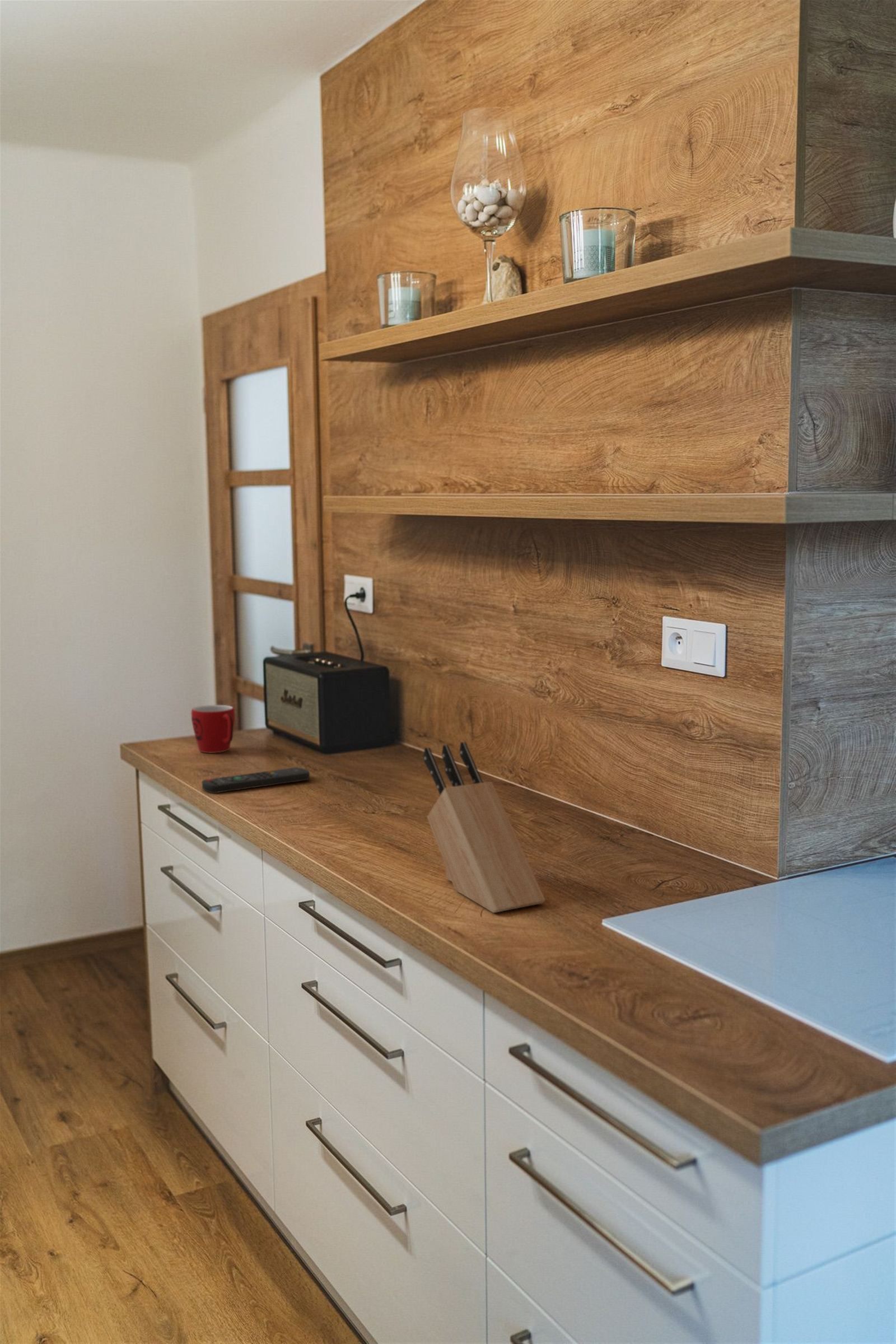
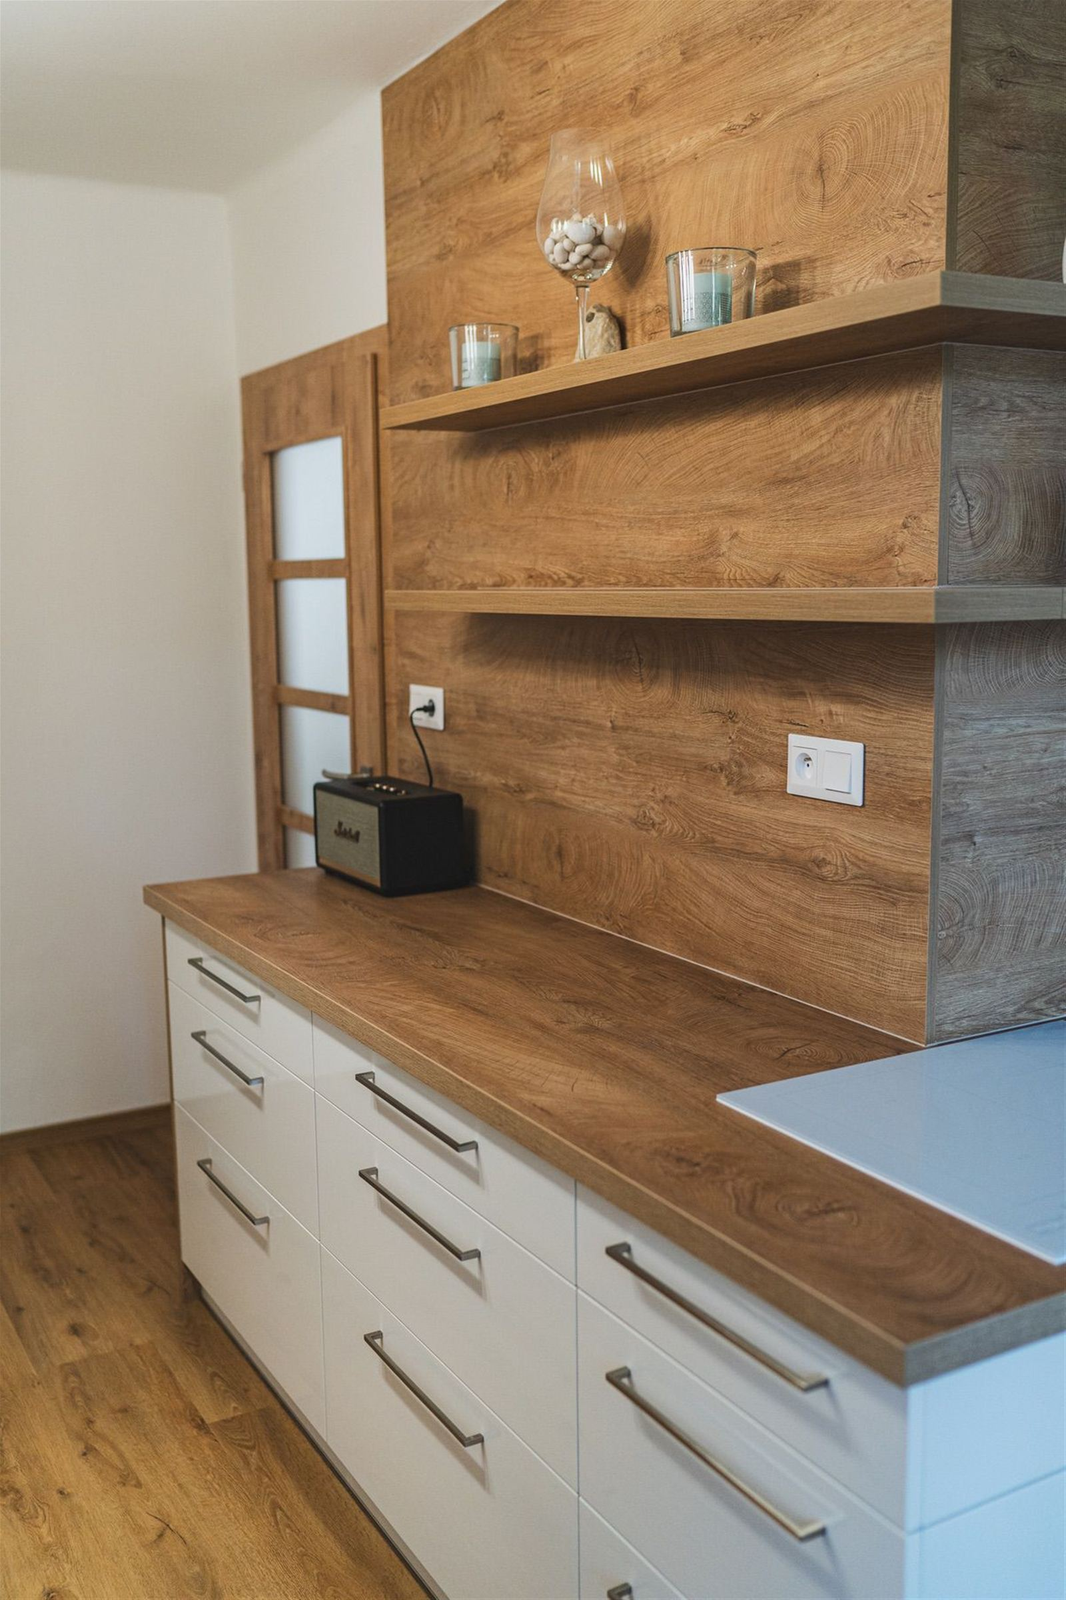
- knife block (477, 821)
- mug (217, 730)
- remote control (256, 779)
